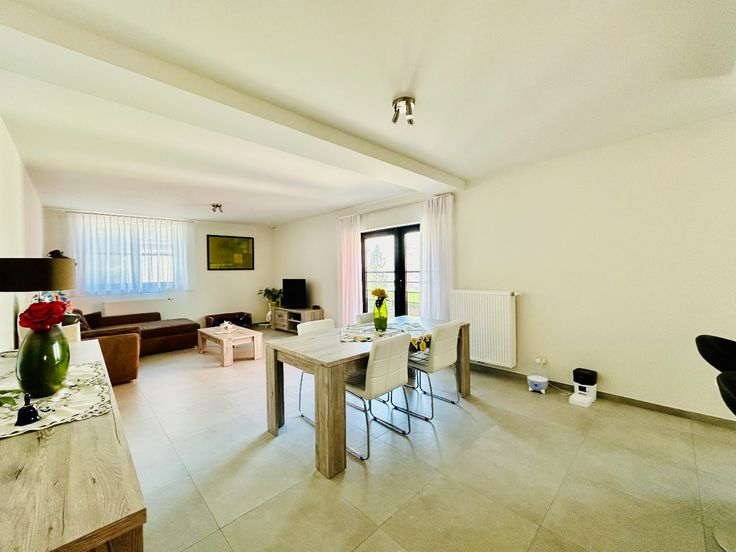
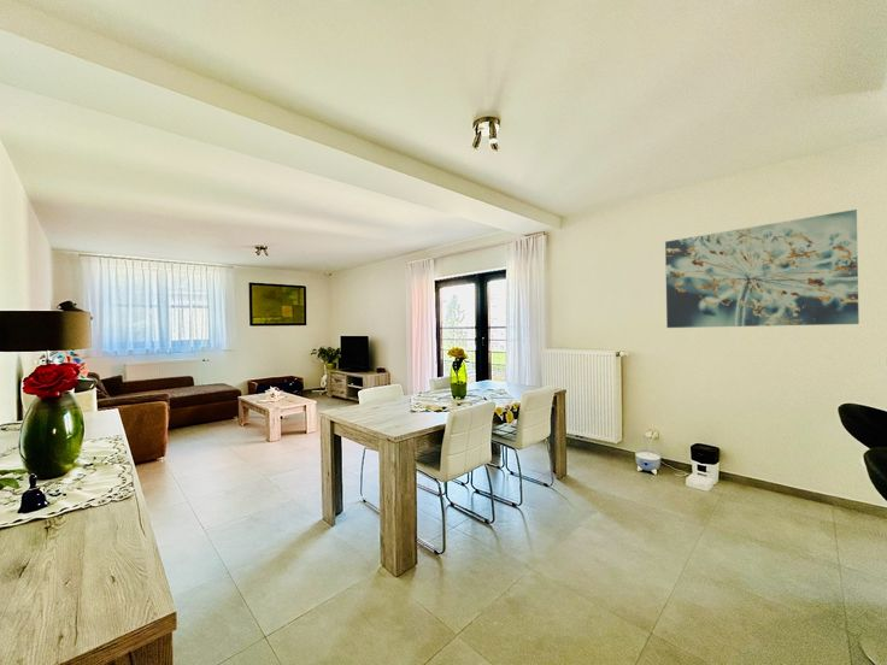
+ wall art (748, 277)
